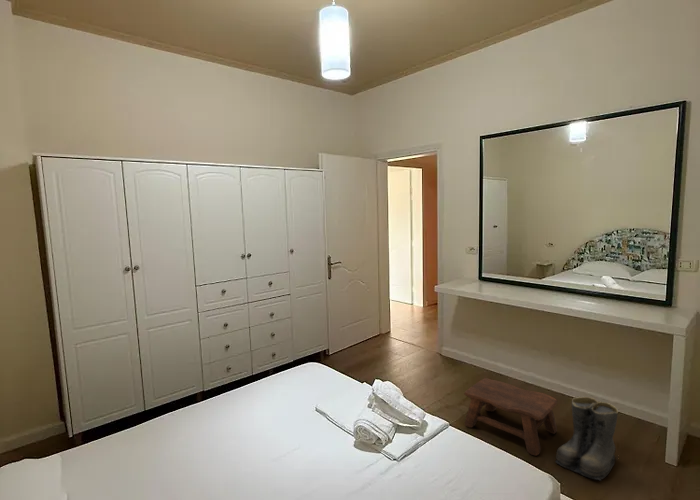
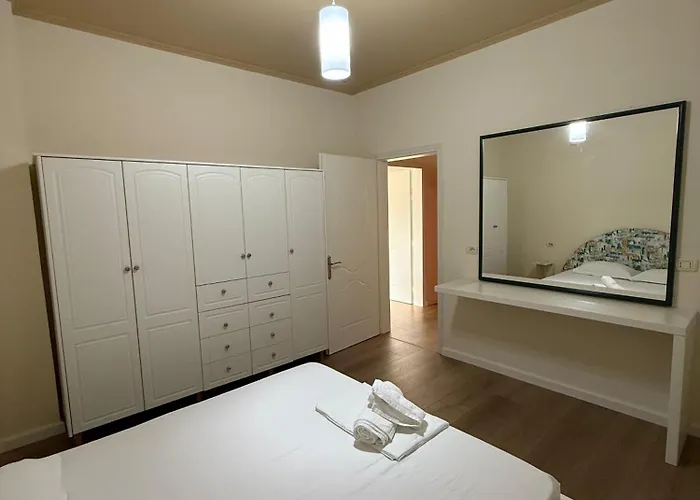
- stool (510, 411)
- boots (587, 434)
